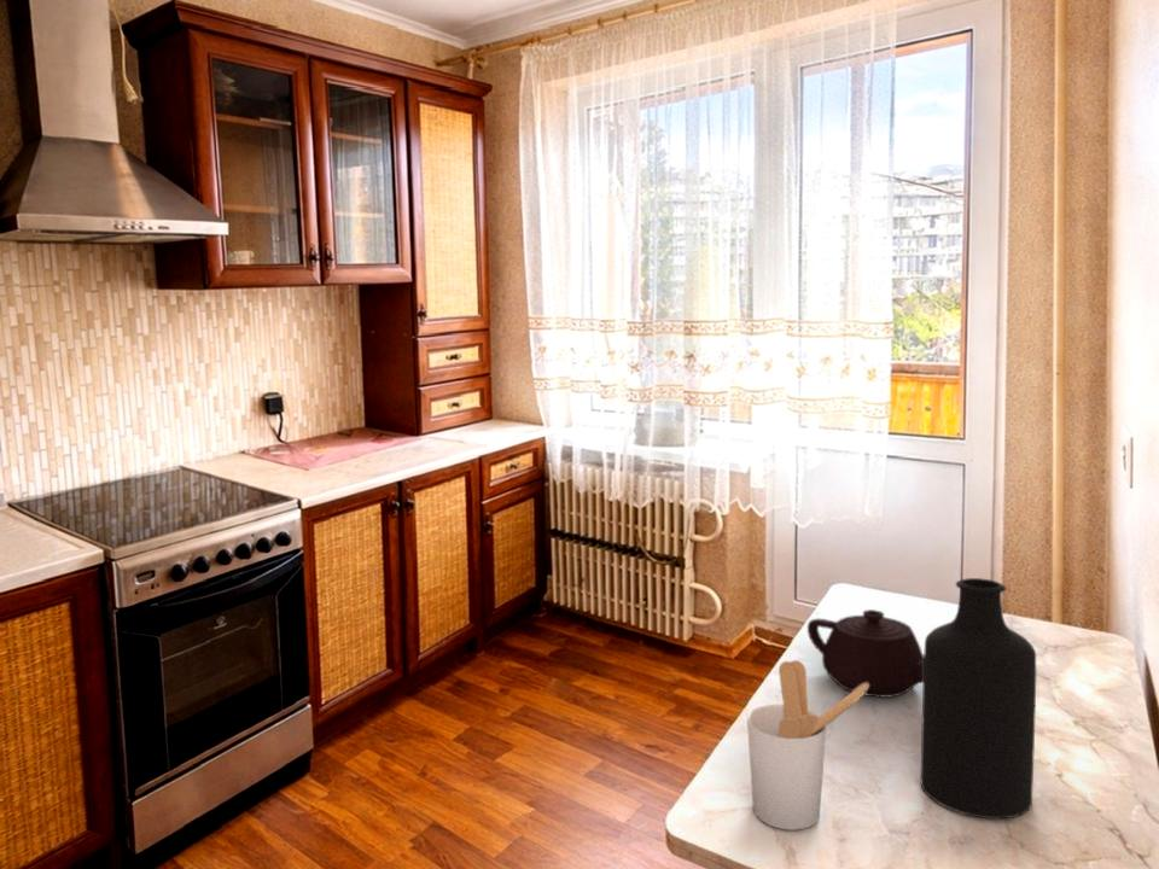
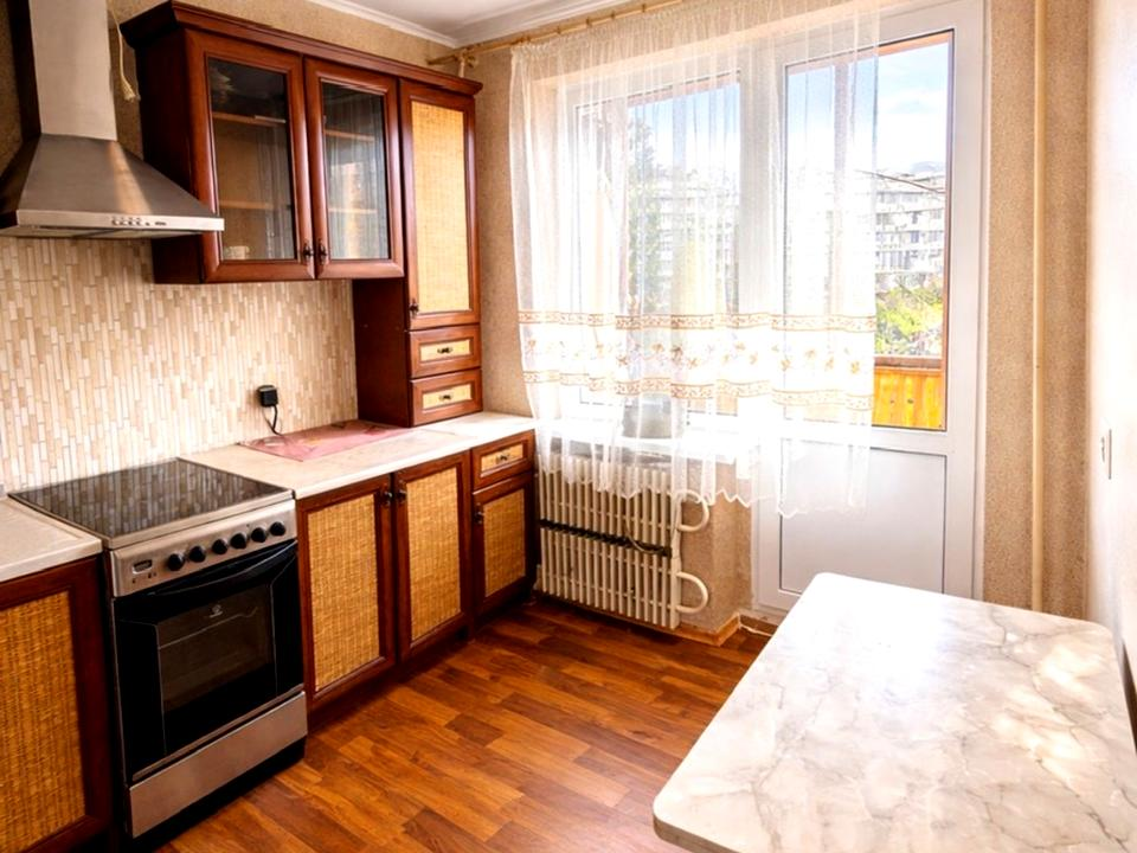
- bottle (977, 688)
- utensil holder (806, 746)
- teapot (876, 649)
